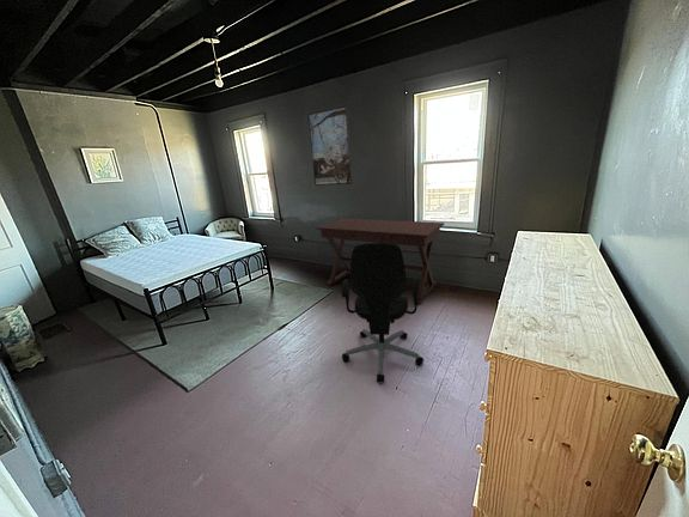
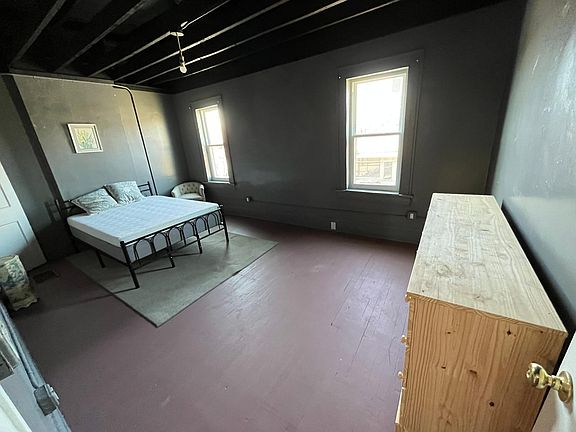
- desk (378, 242)
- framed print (329, 148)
- office chair (379, 300)
